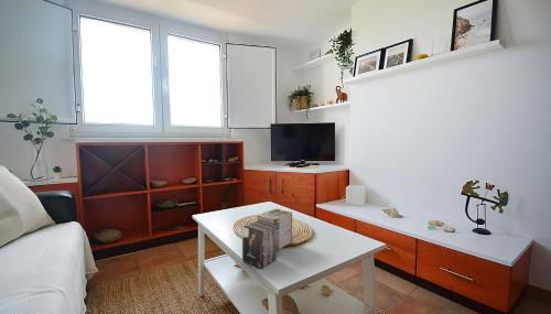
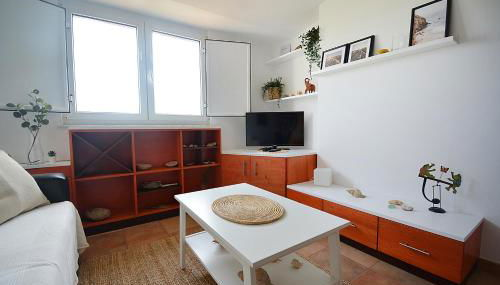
- magazine (269, 234)
